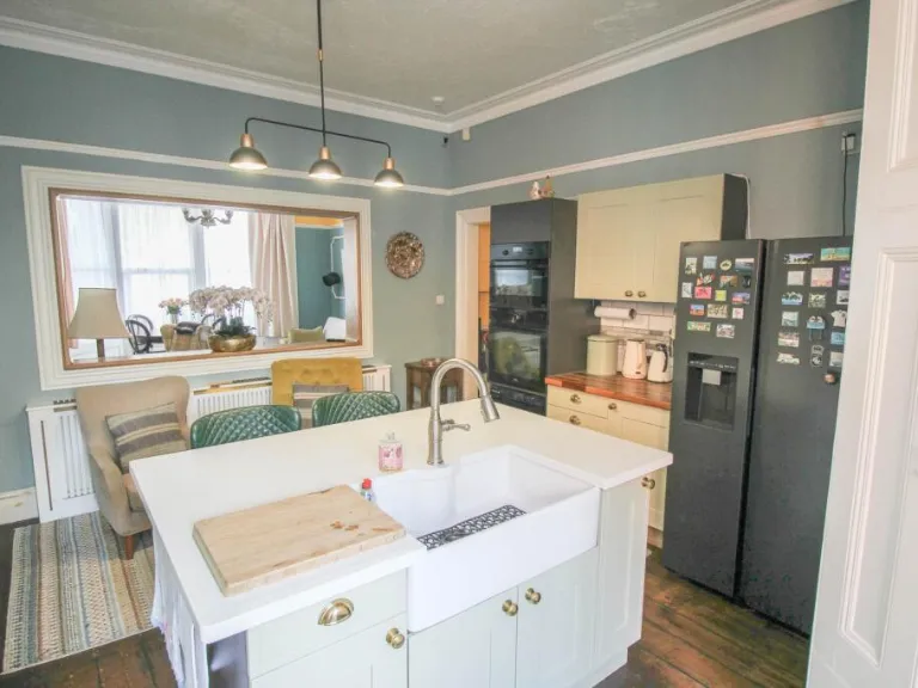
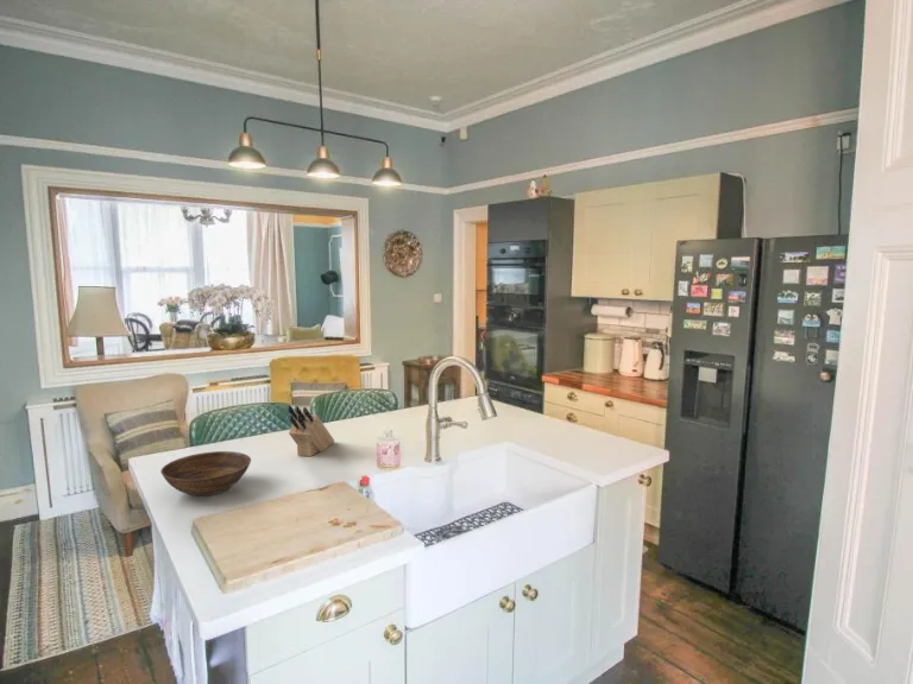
+ bowl (207, 476)
+ knife block (309, 425)
